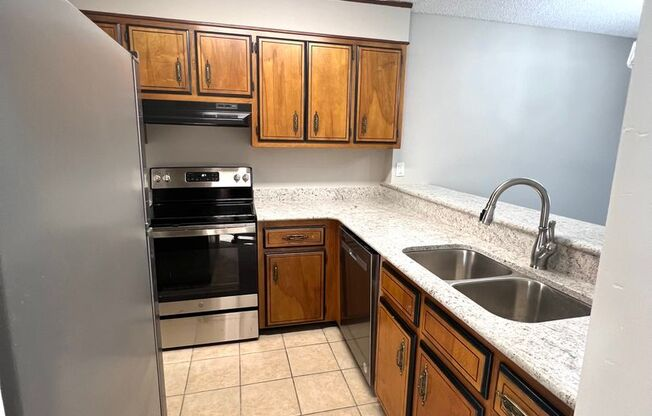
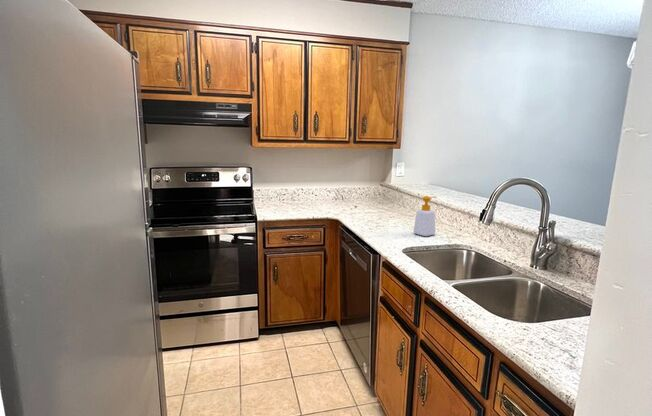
+ soap bottle (427, 214)
